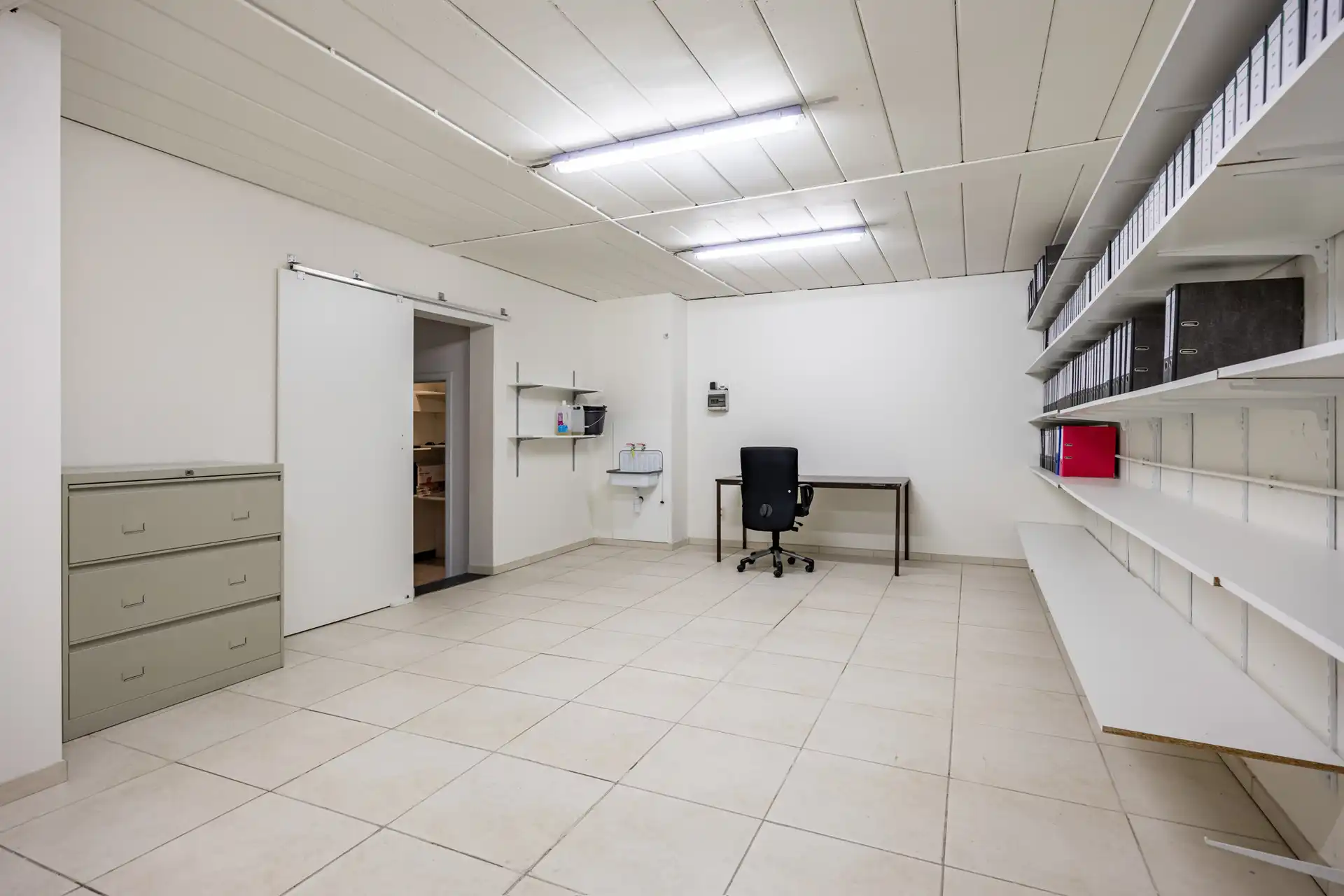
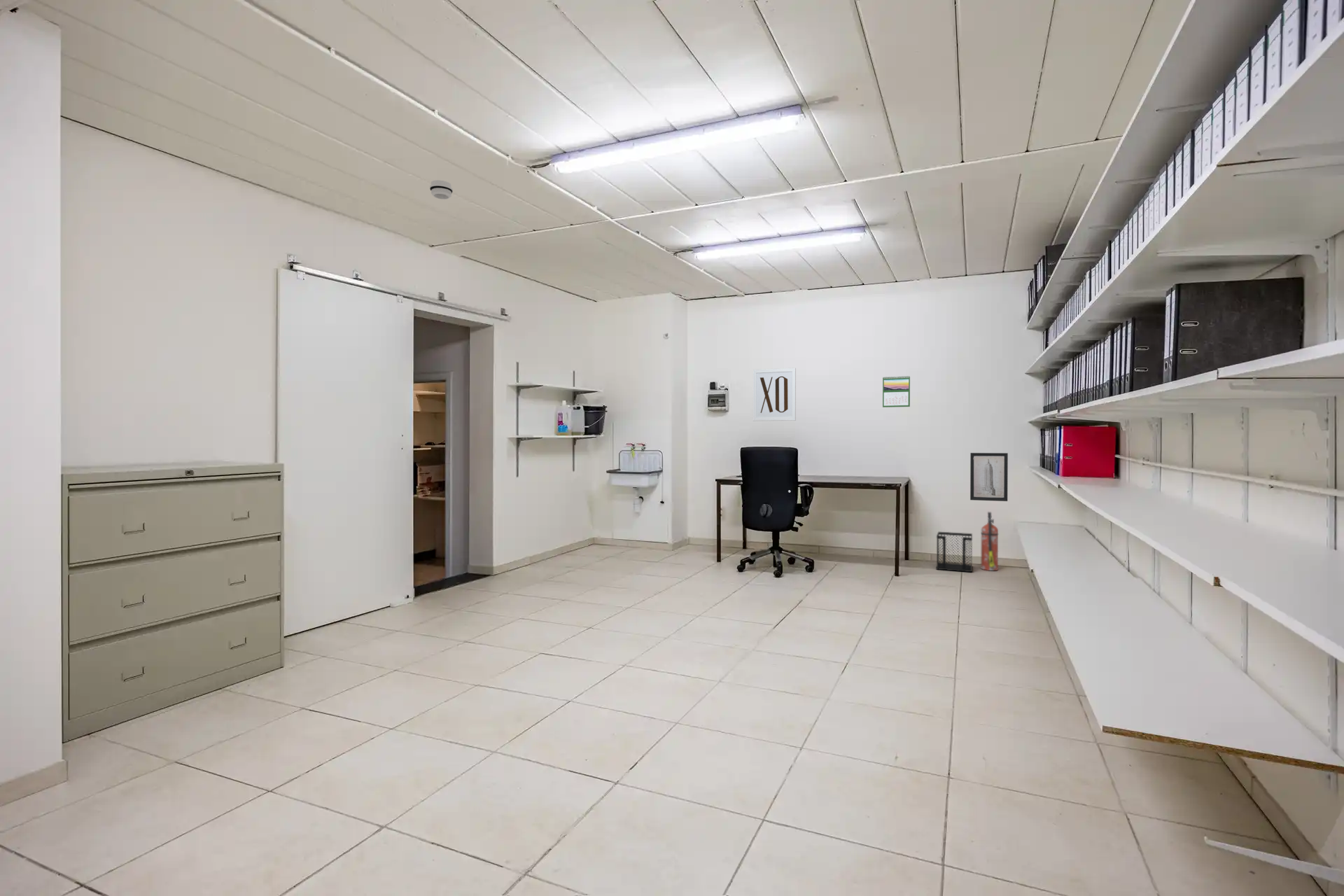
+ wastebasket (955, 551)
+ calendar (896, 391)
+ smoke detector (441, 190)
+ wall art (988, 477)
+ fire extinguisher (989, 540)
+ wall art (774, 395)
